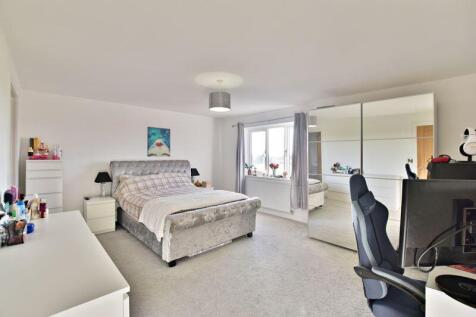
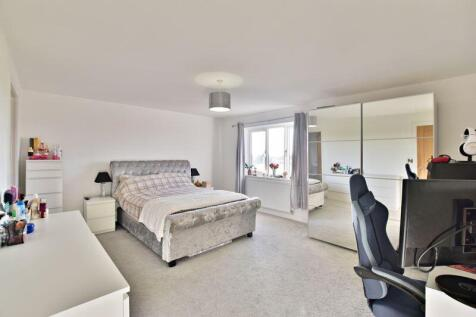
- wall art (159, 142)
